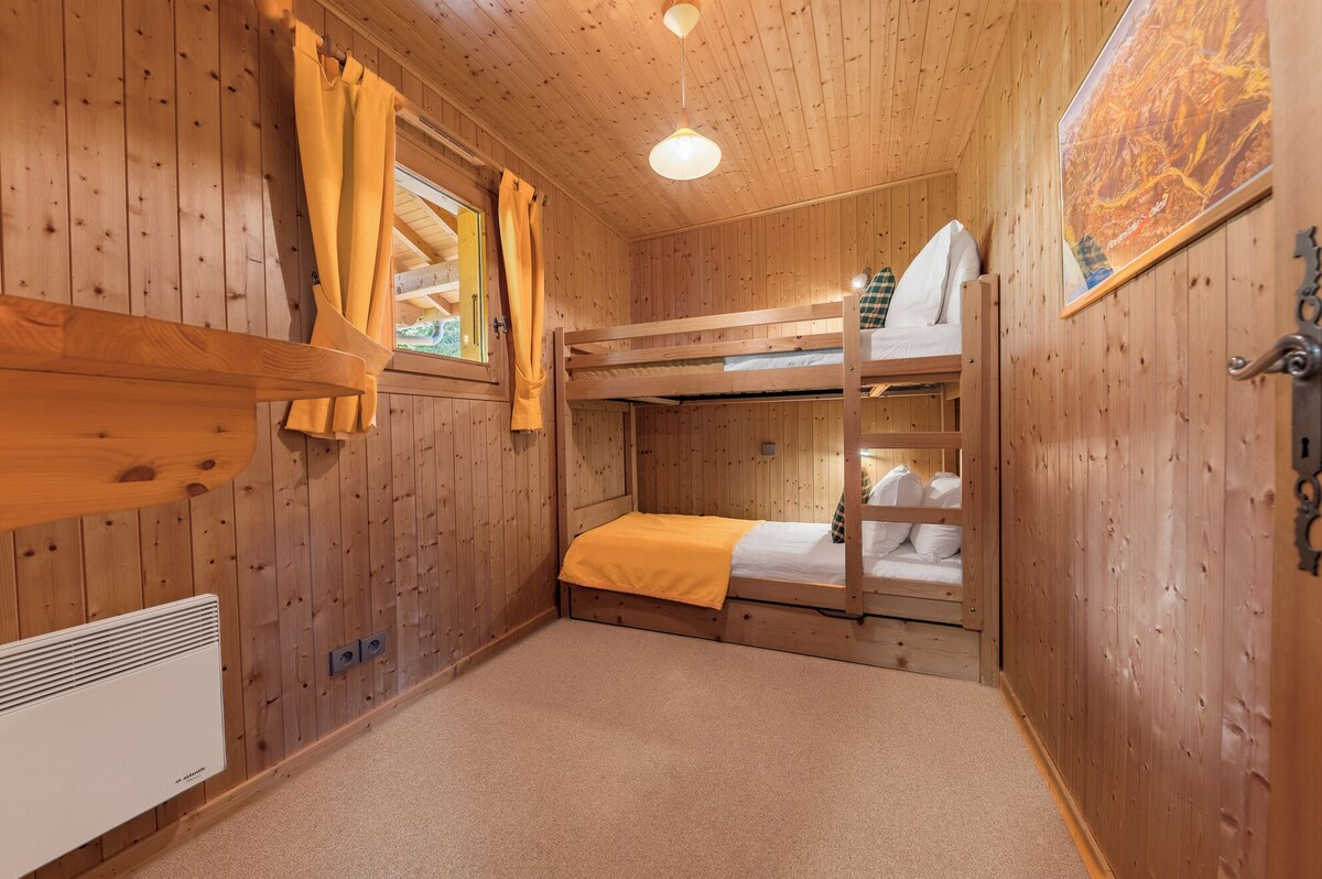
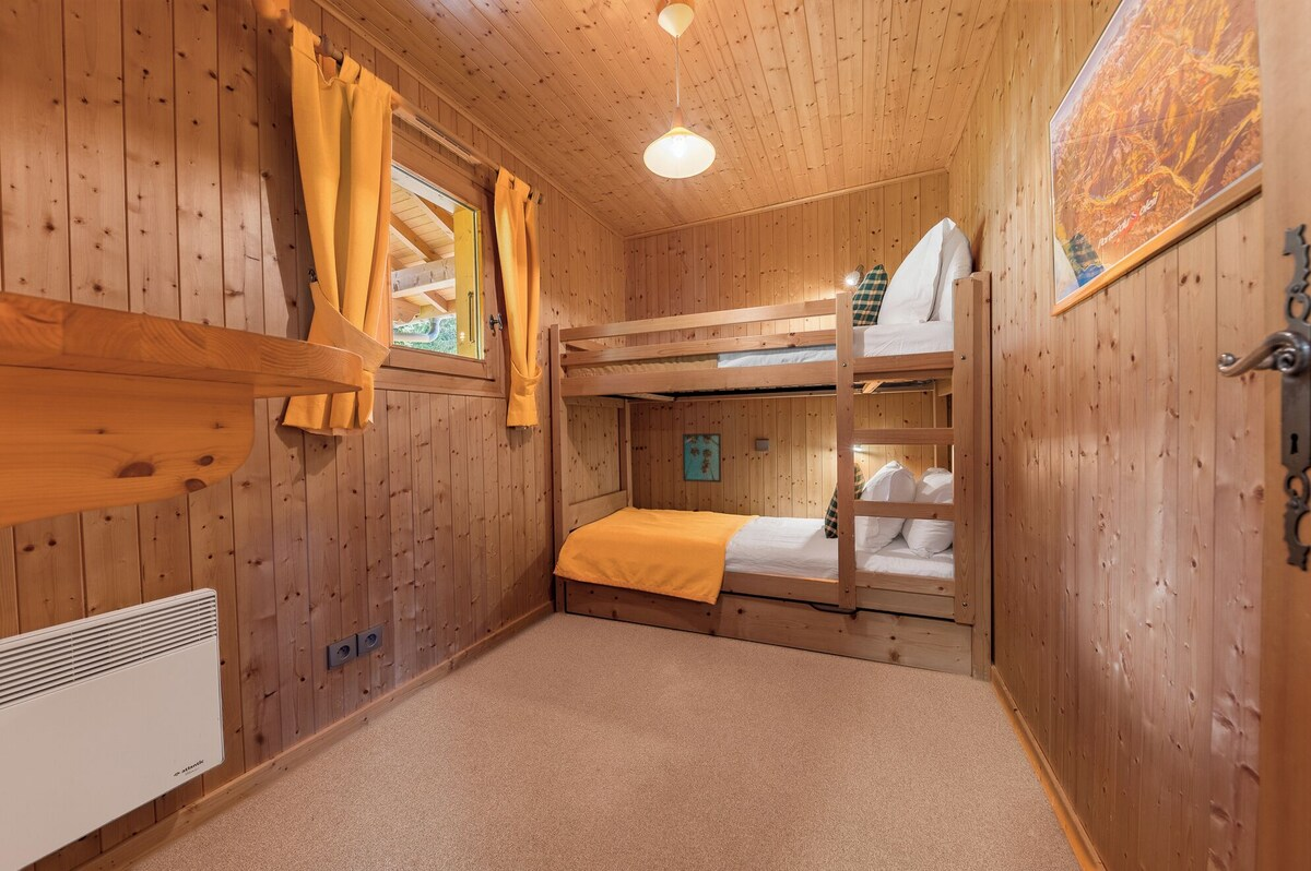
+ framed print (701, 457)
